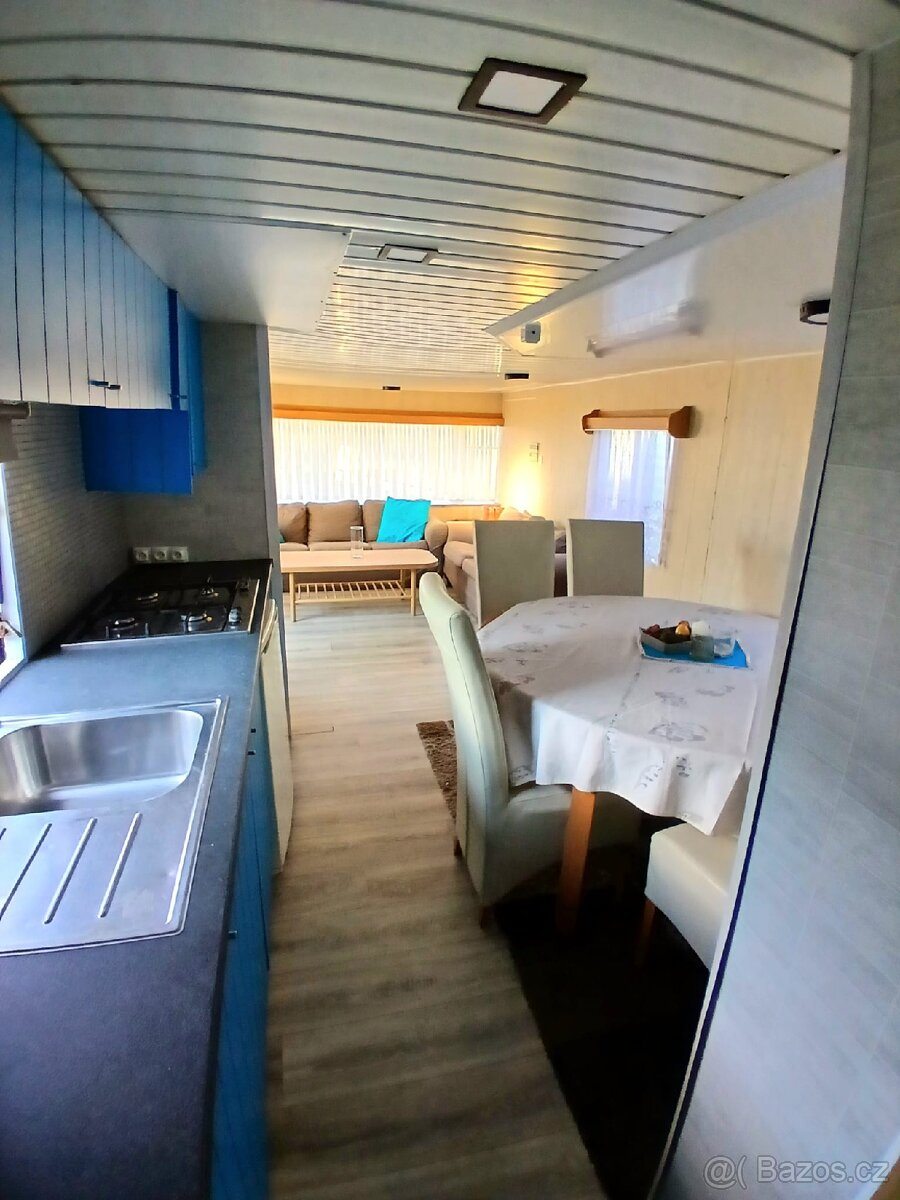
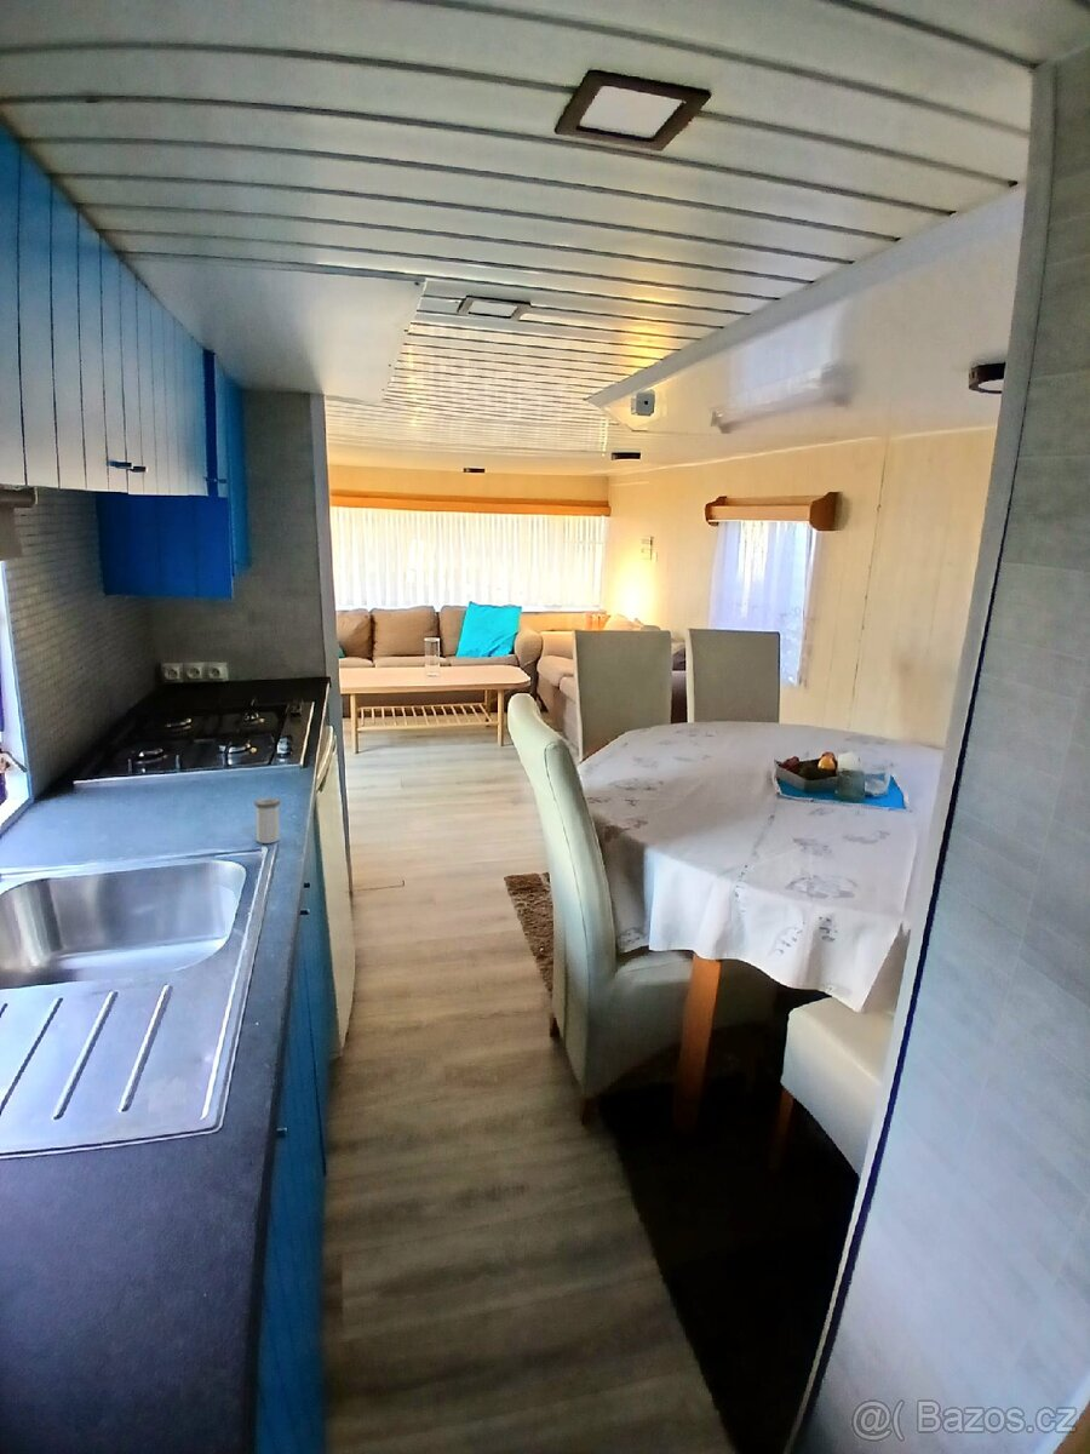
+ salt shaker (268, 820)
